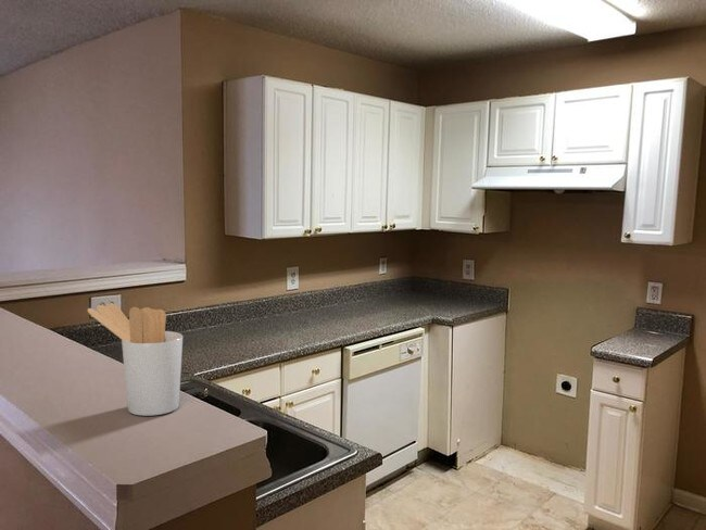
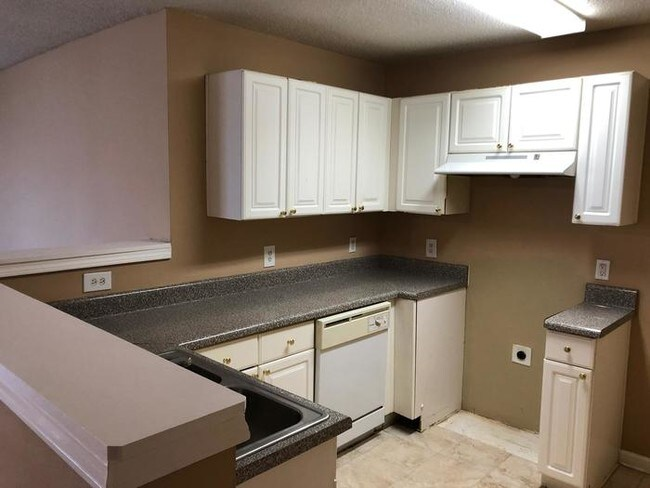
- utensil holder (137, 354)
